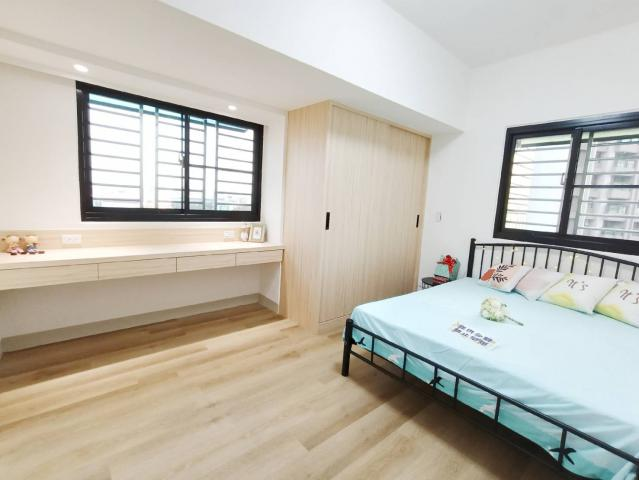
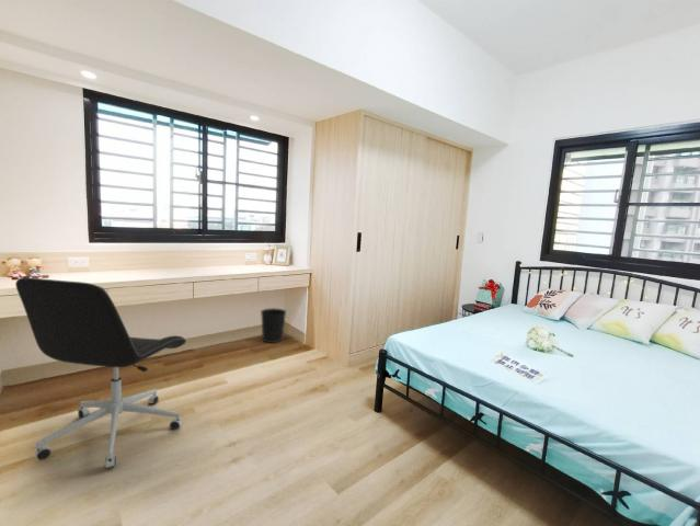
+ office chair (114, 353)
+ wastebasket (273, 325)
